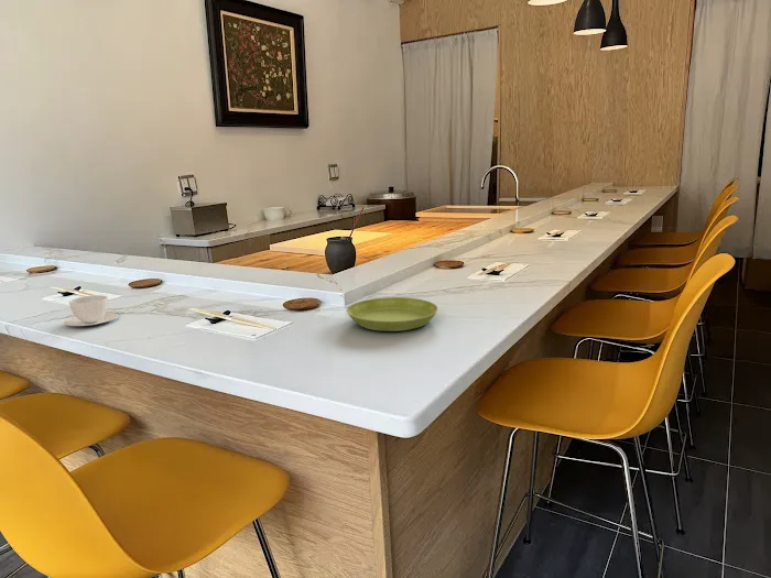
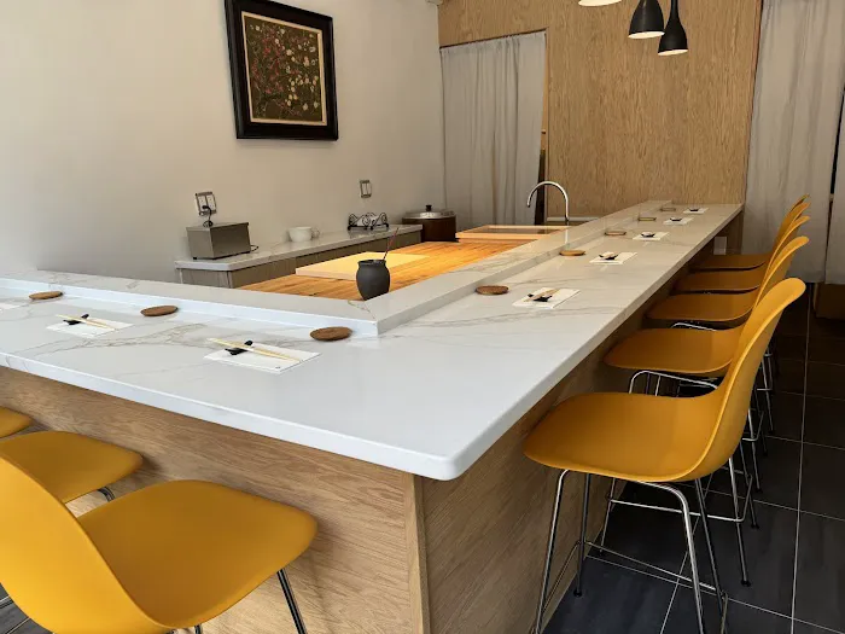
- teacup (89, 310)
- saucer (392, 314)
